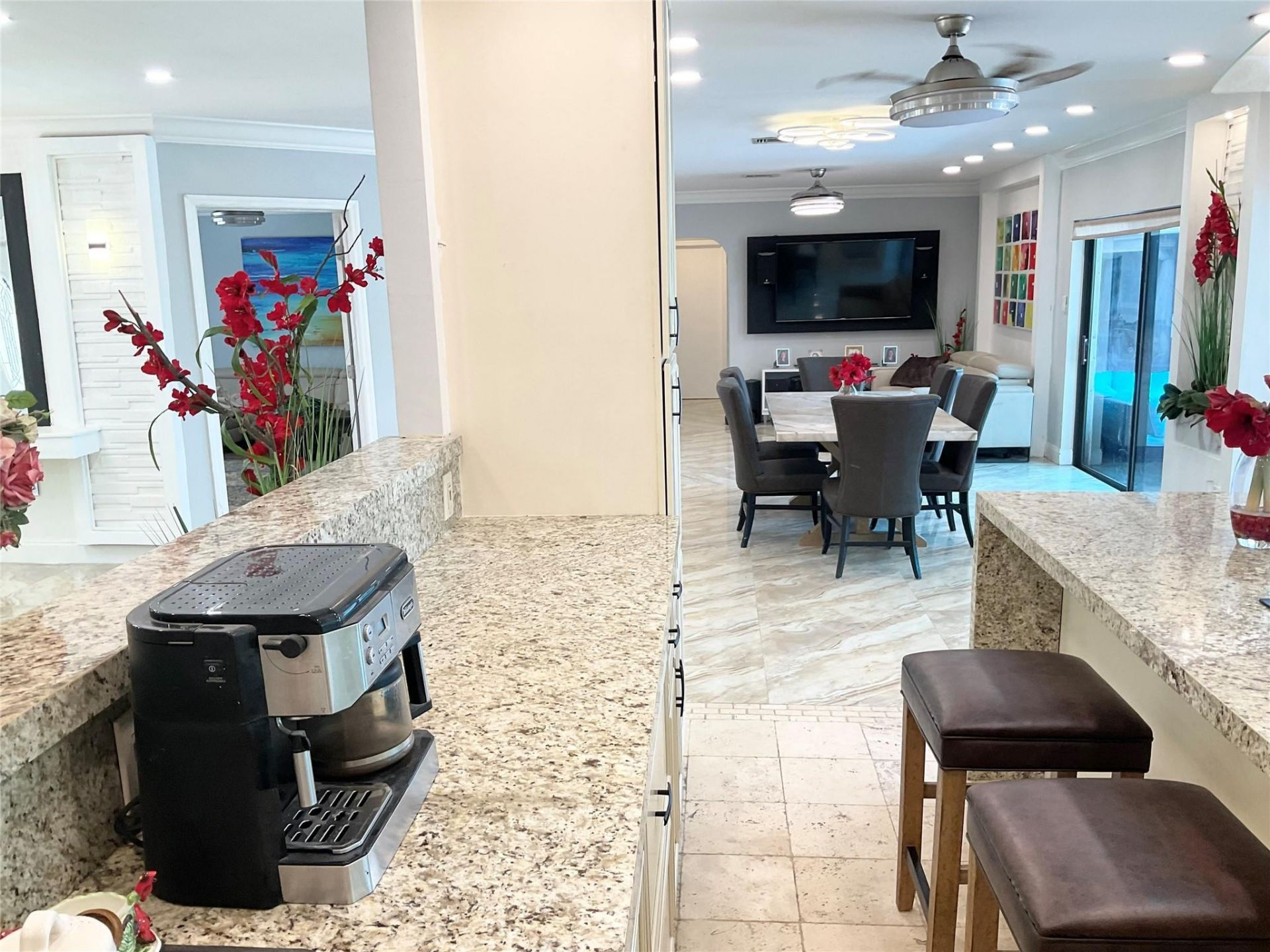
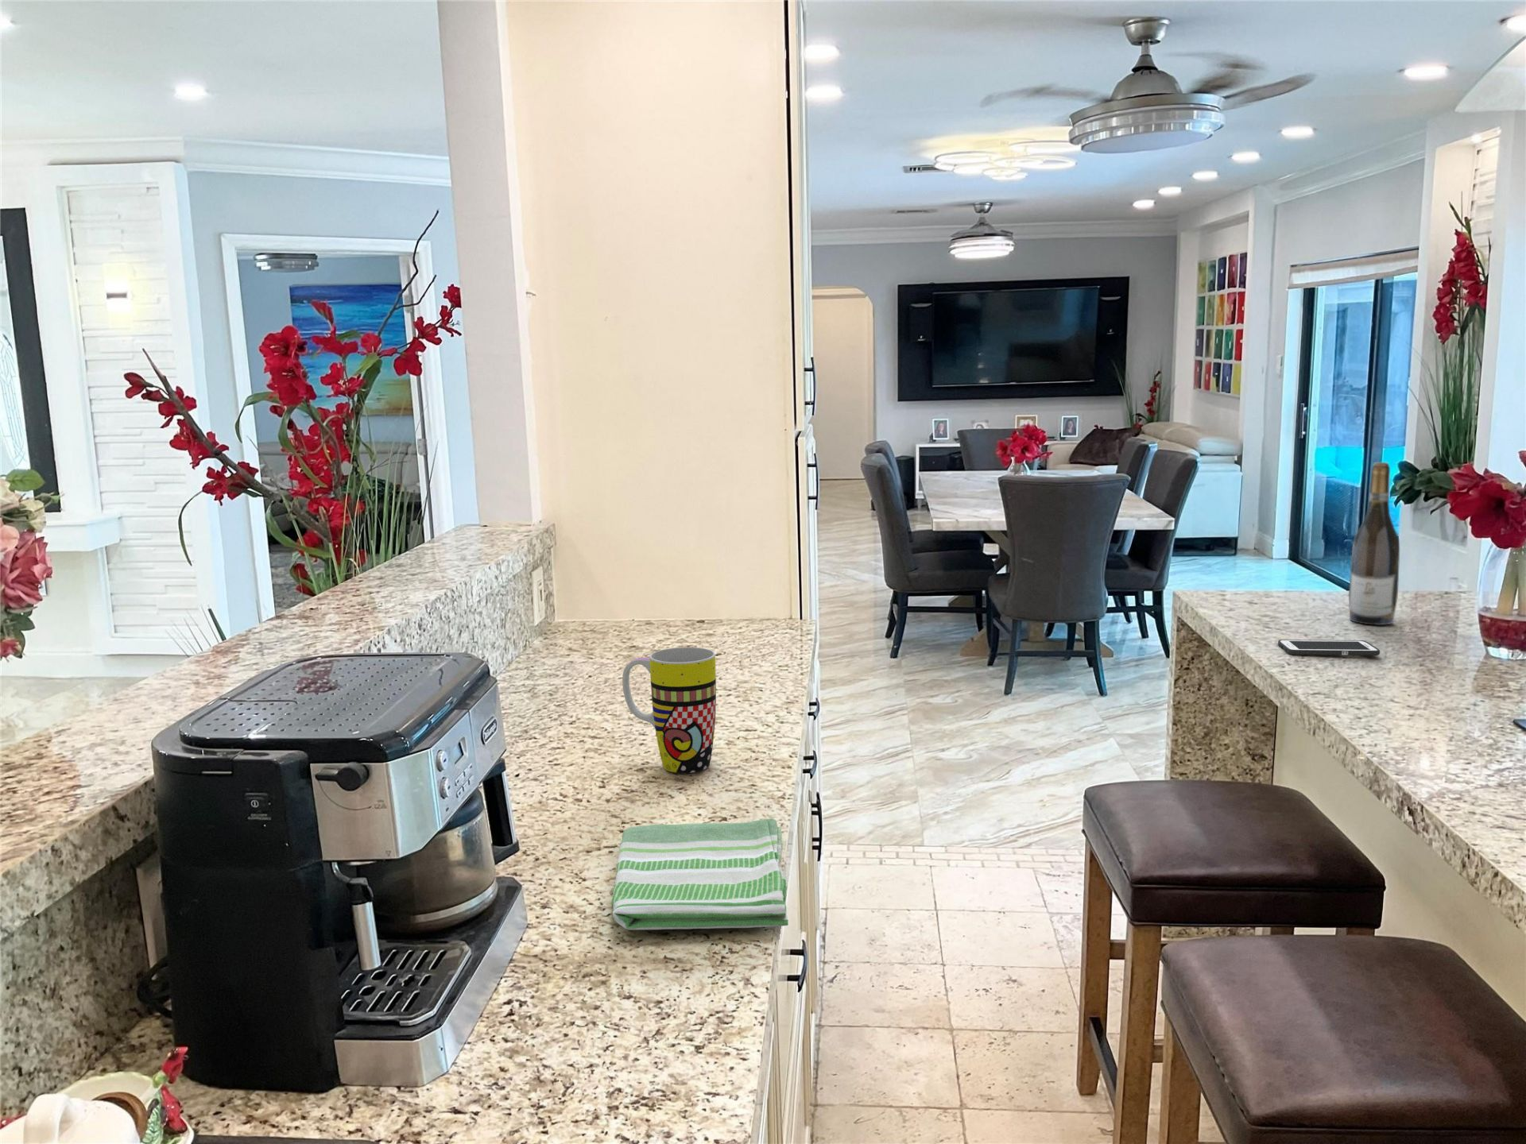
+ cell phone (1328, 648)
+ dish towel (701, 869)
+ mug (668, 709)
+ wine bottle (1376, 543)
